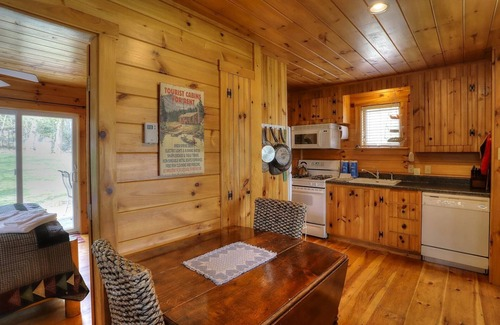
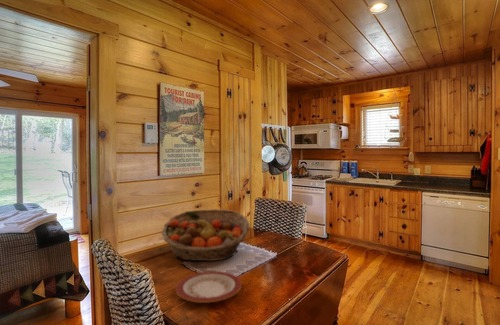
+ fruit basket (206, 233)
+ plate (209, 287)
